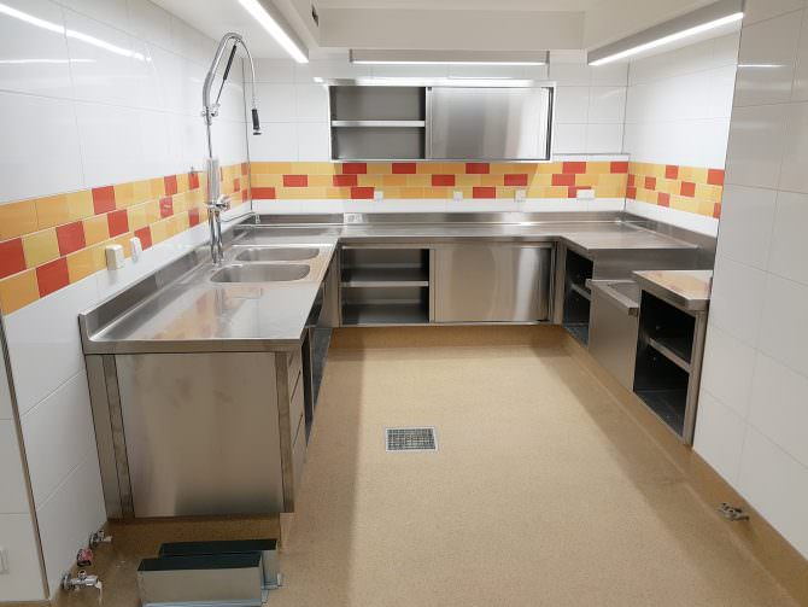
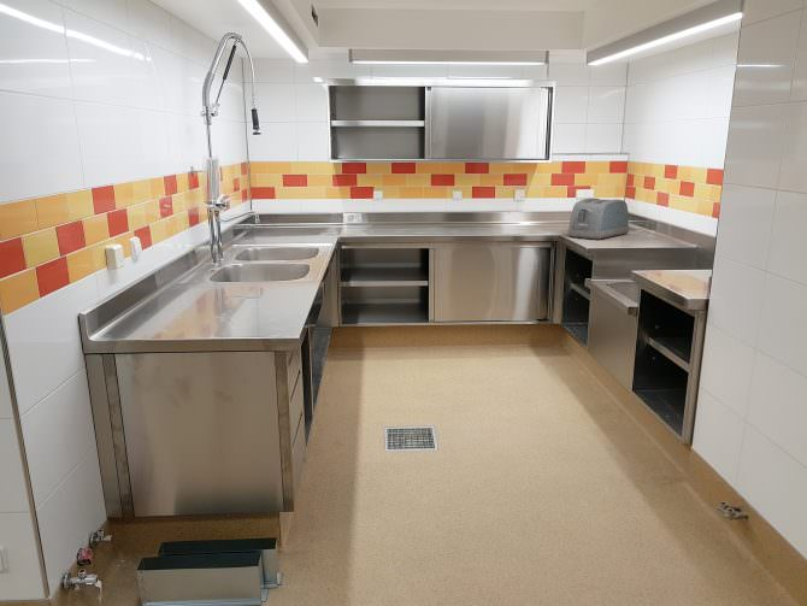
+ toaster (599, 217)
